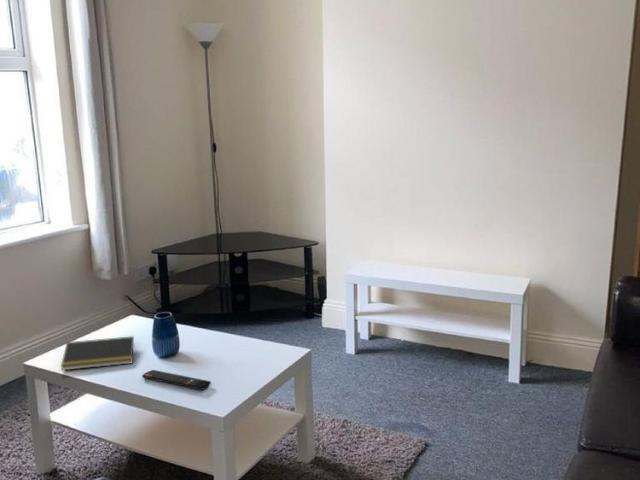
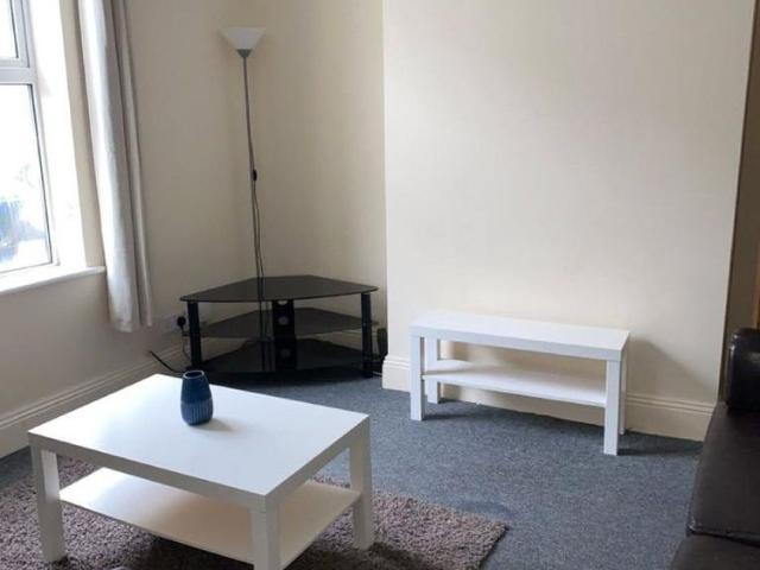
- remote control (175, 380)
- notepad (98, 352)
